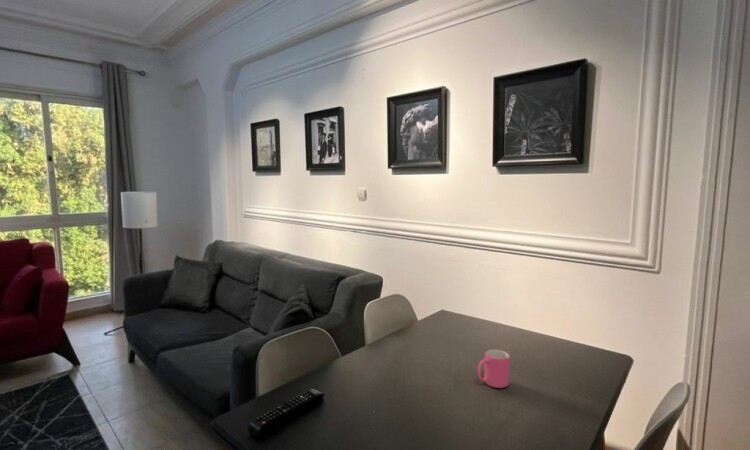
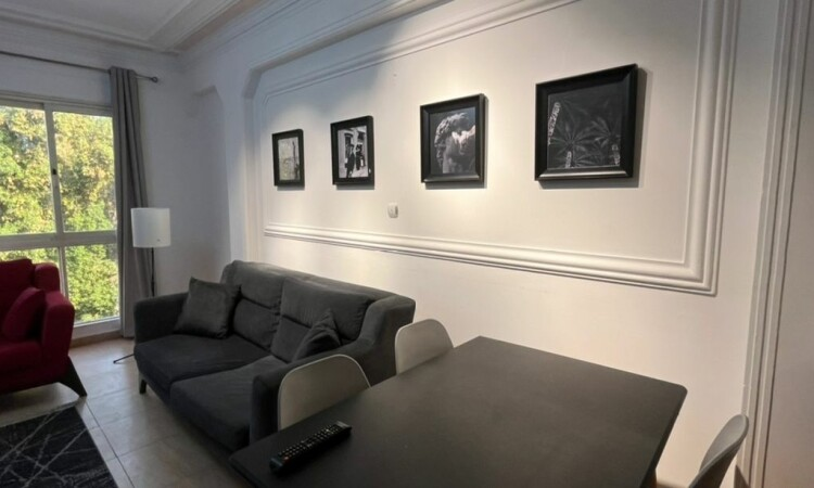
- mug (492, 369)
